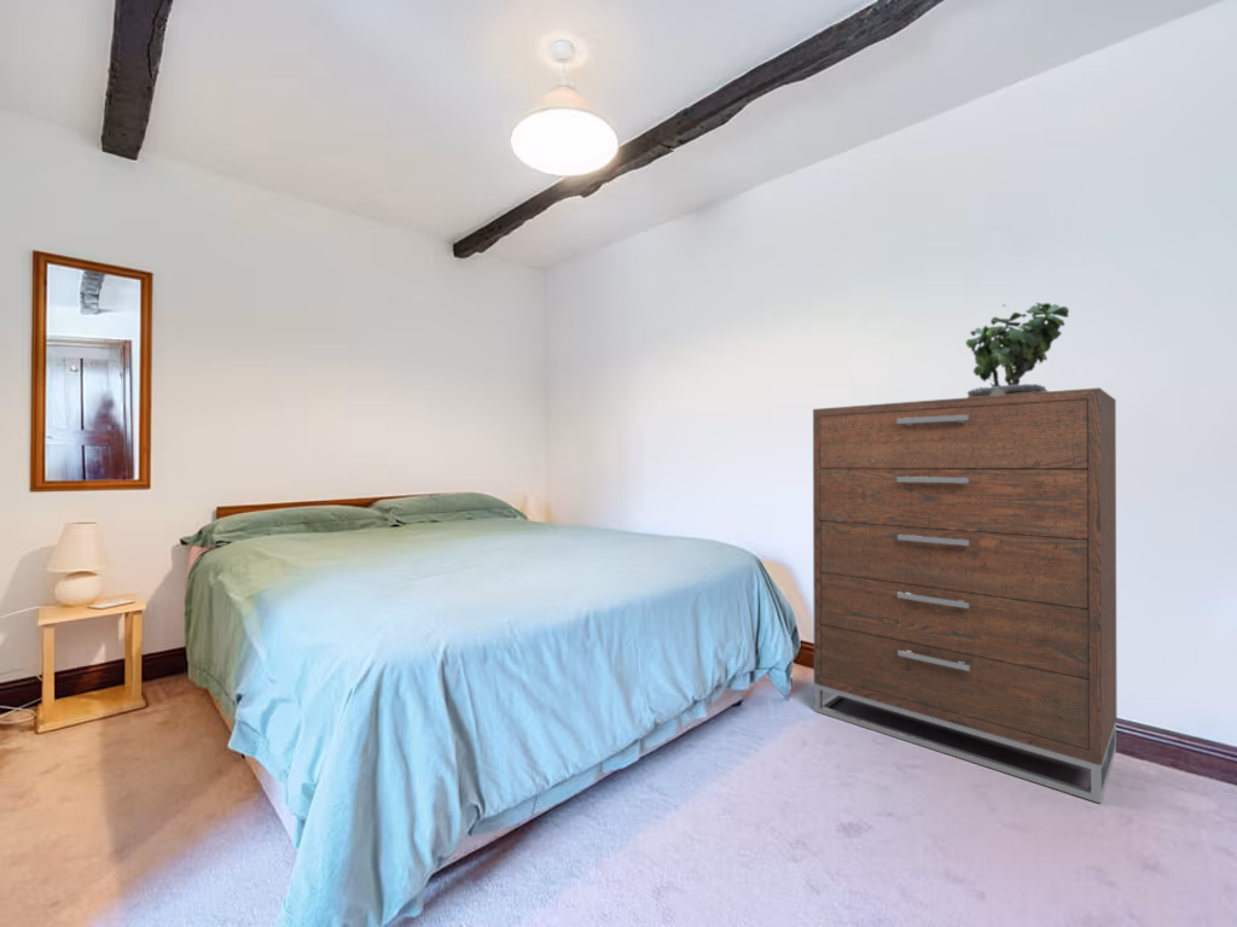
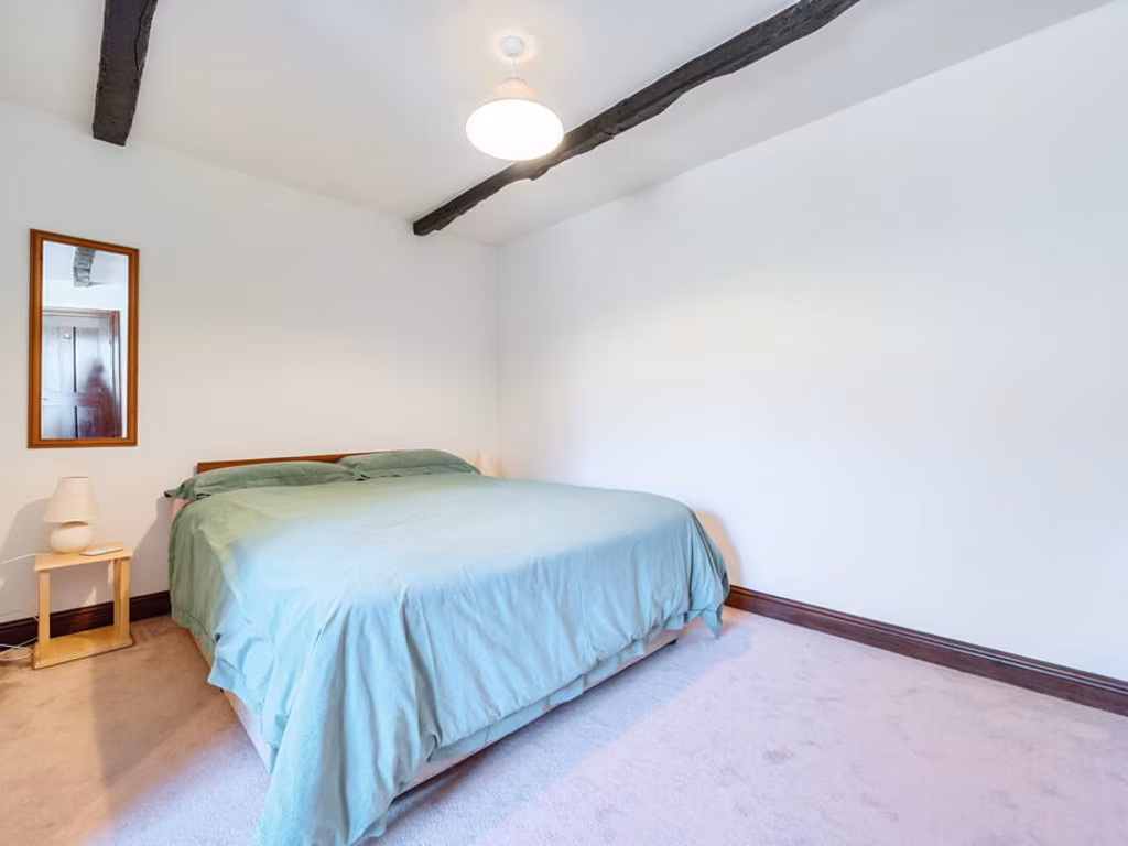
- potted plant (1014, 349)
- dresser (952, 567)
